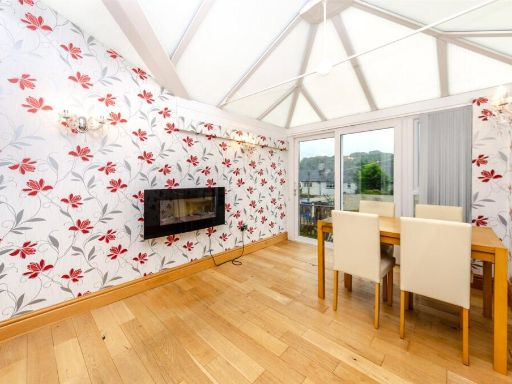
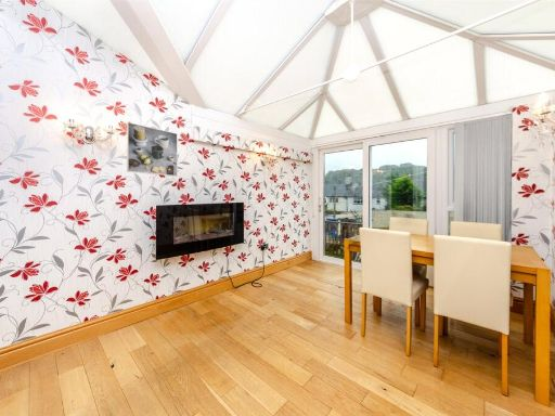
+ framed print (153, 151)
